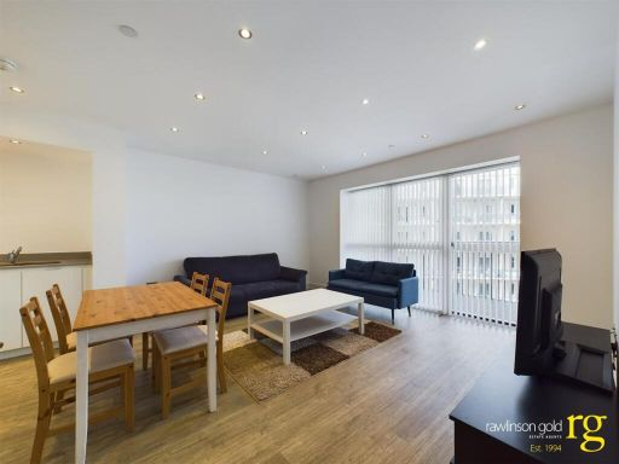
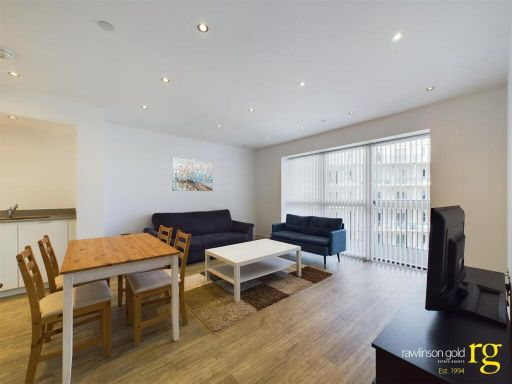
+ wall art (193, 175)
